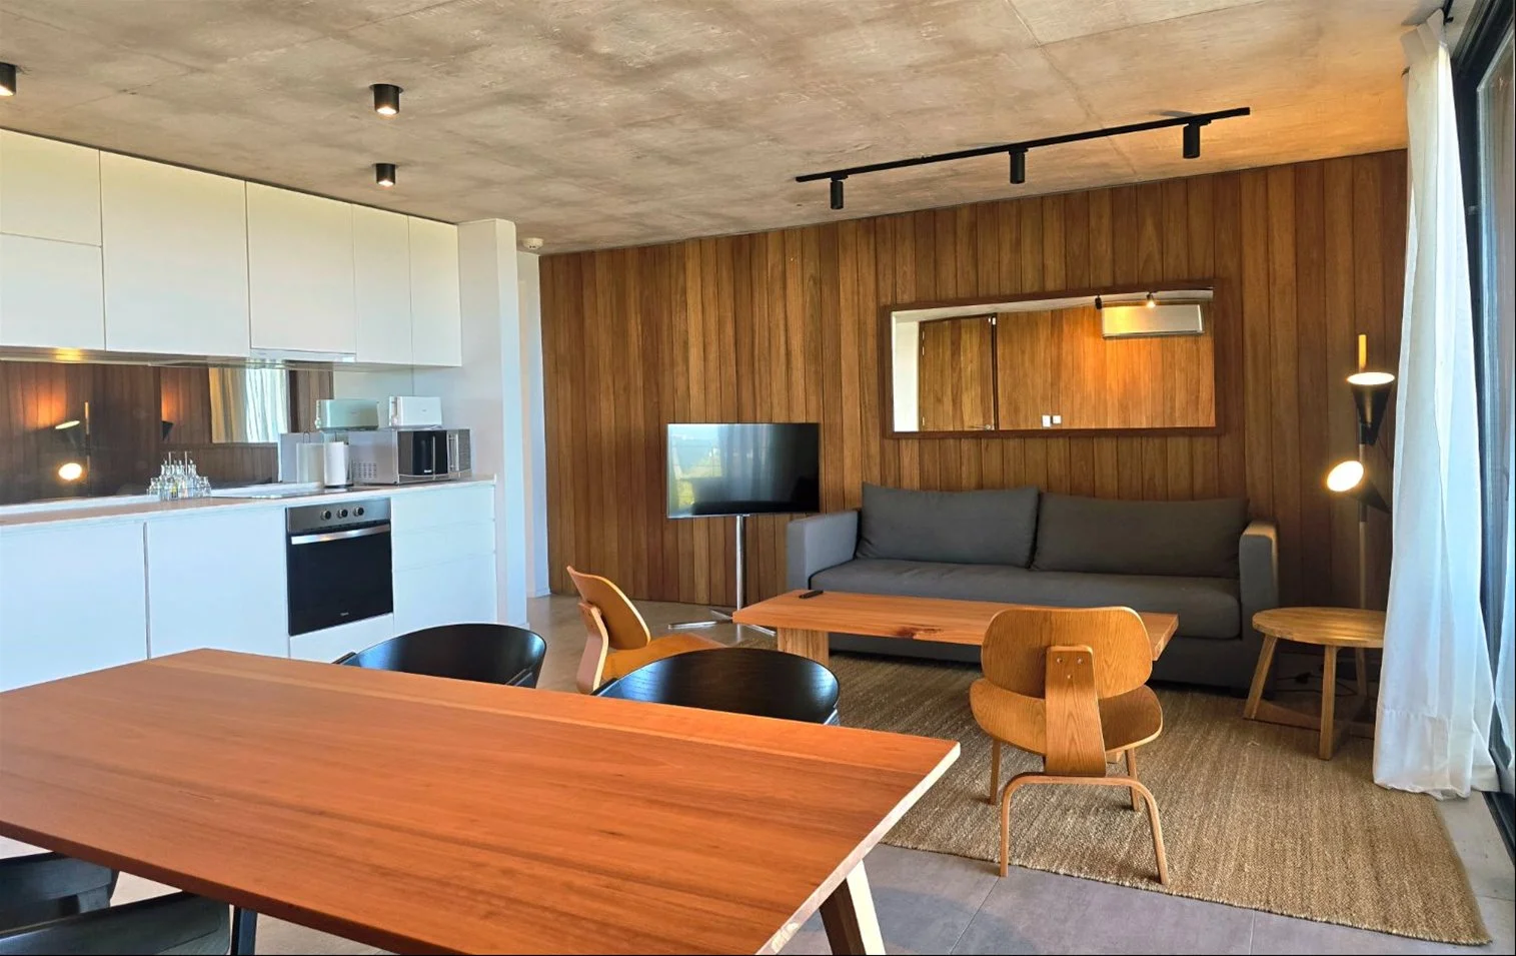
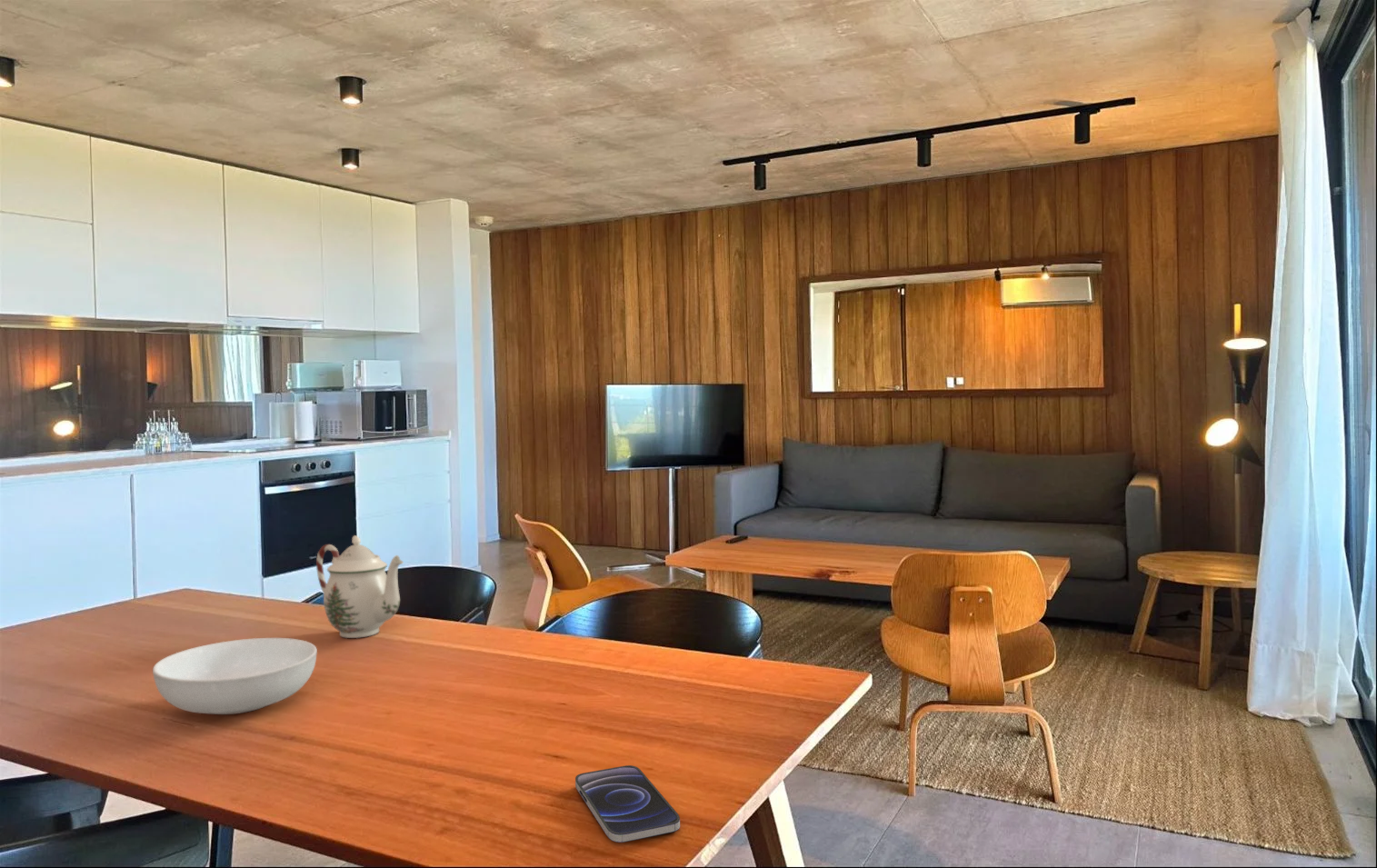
+ teapot (359, 584)
+ smartphone (624, 801)
+ serving bowl (238, 680)
